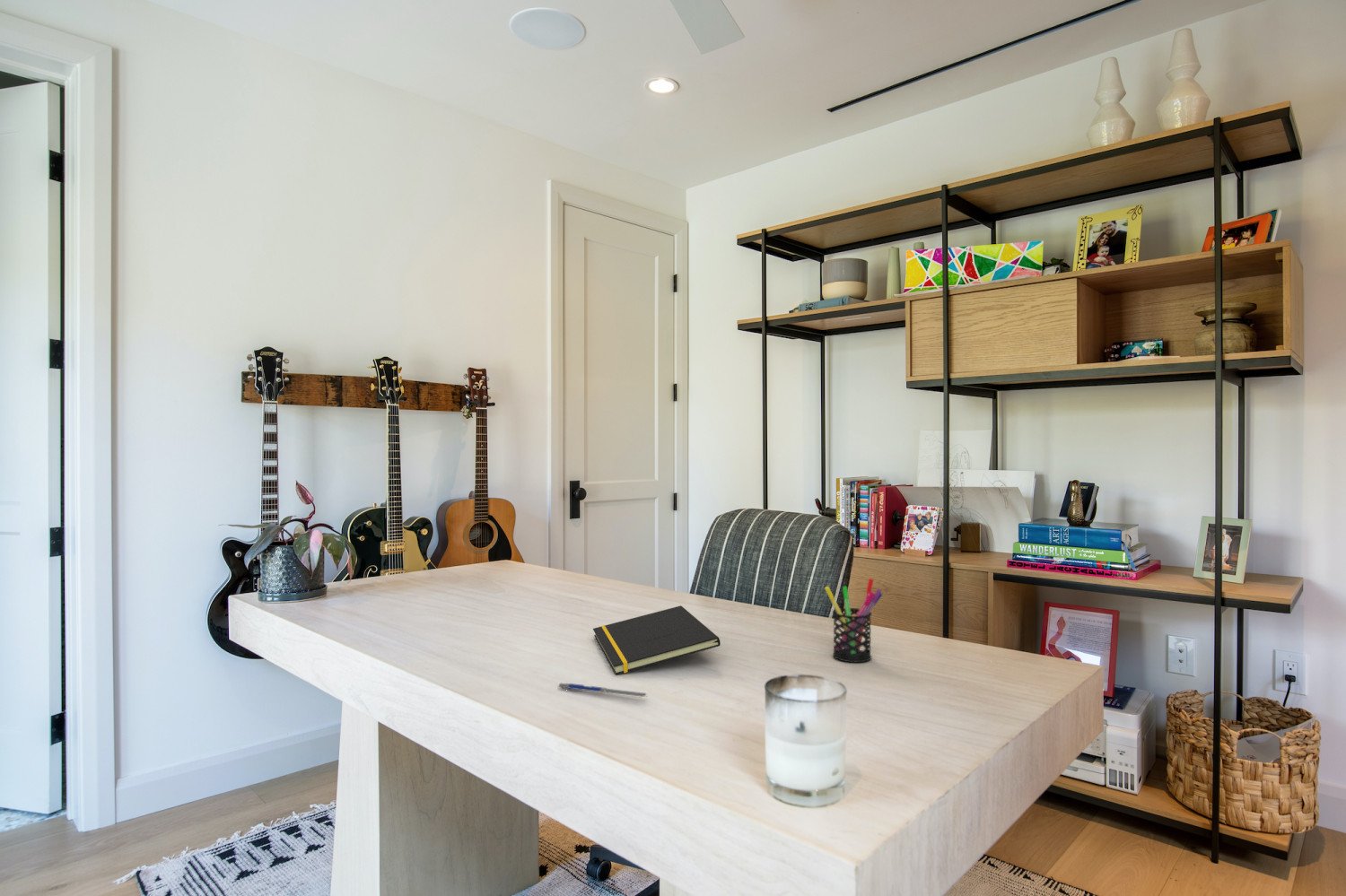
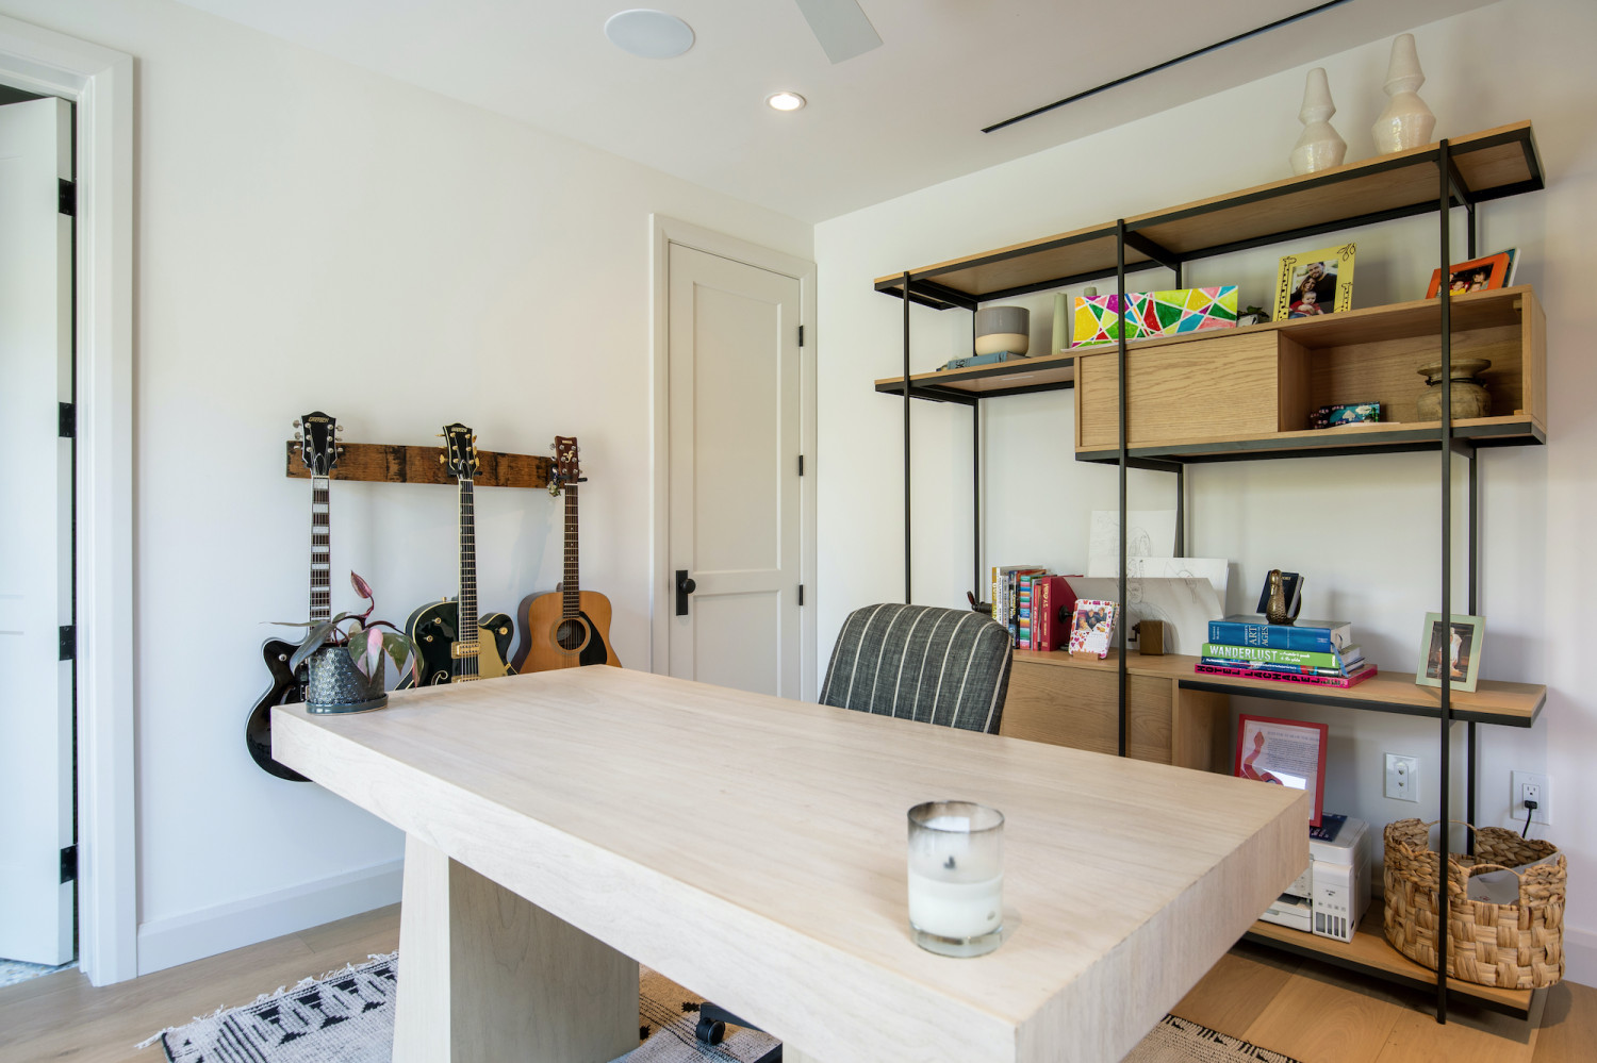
- pen (602, 690)
- notepad (651, 636)
- pen holder (852, 616)
